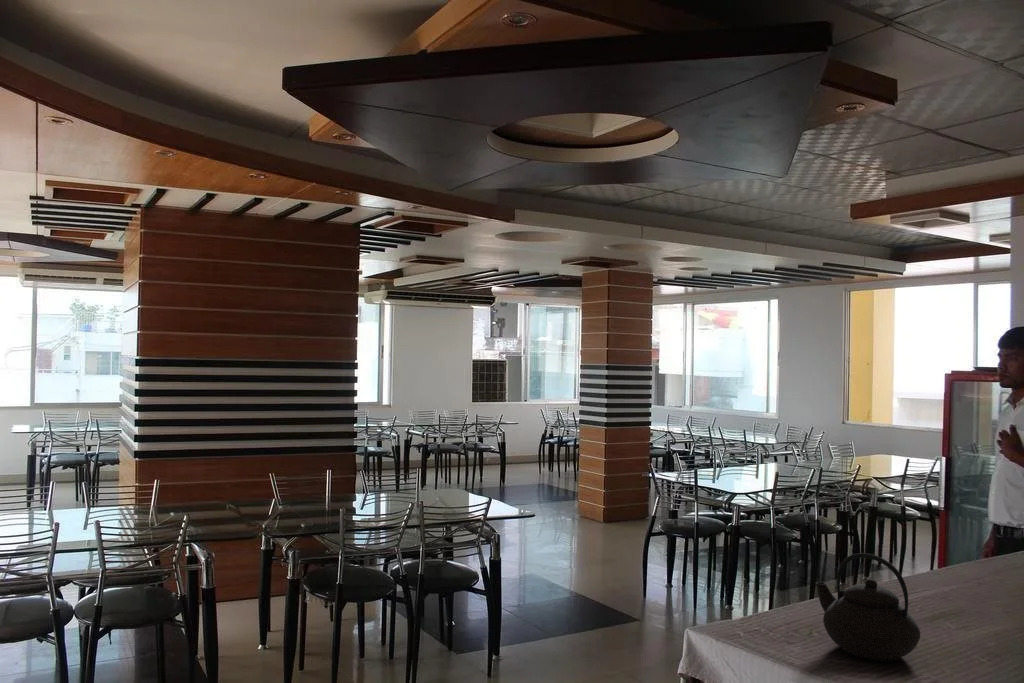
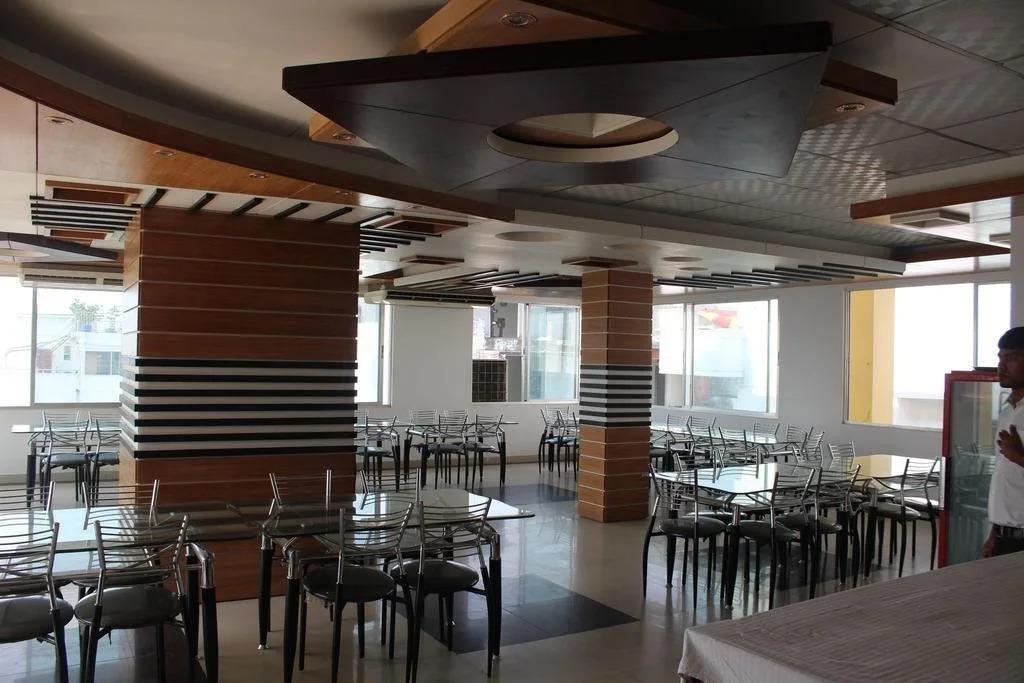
- teapot (862, 599)
